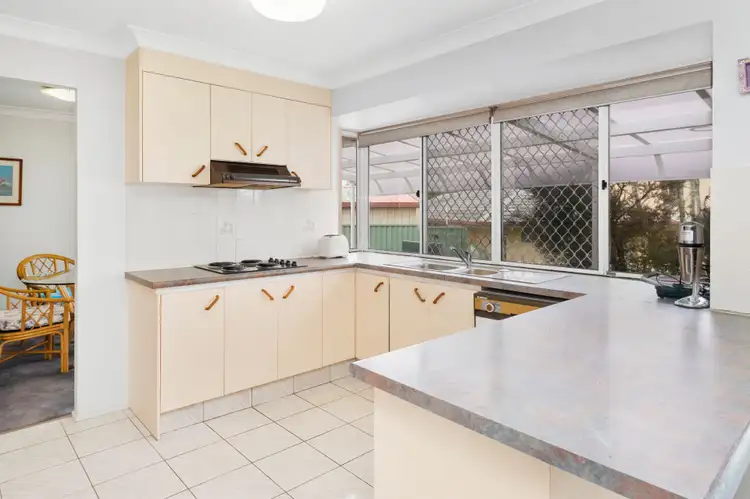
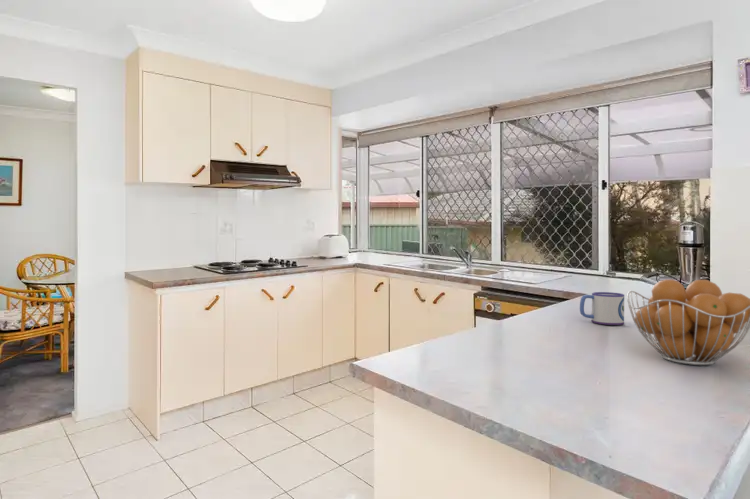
+ fruit basket (688, 319)
+ mug (601, 307)
